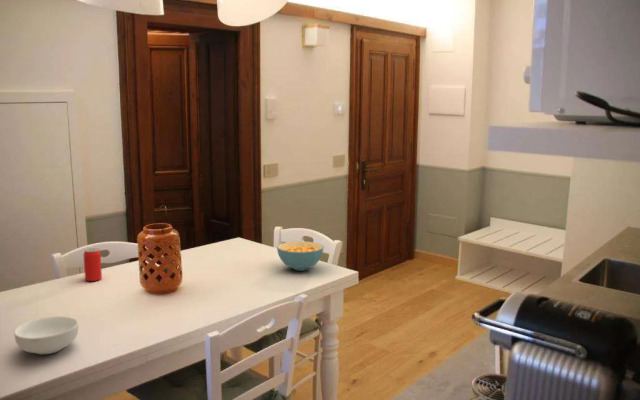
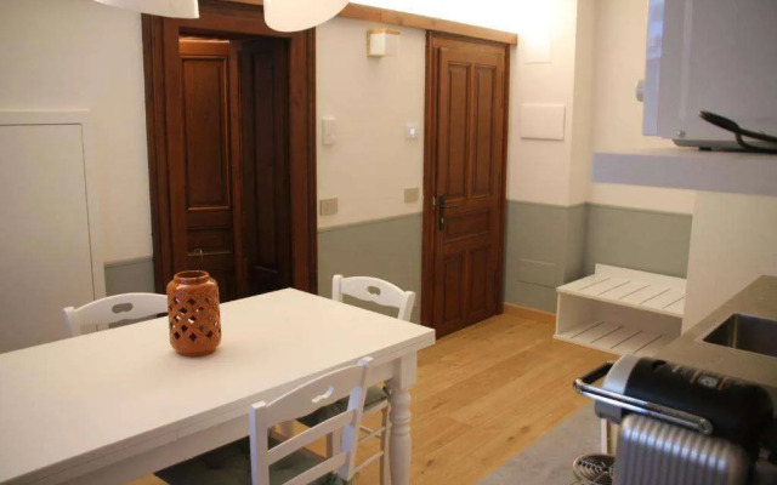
- cereal bowl (47, 337)
- beverage can (92, 264)
- cereal bowl (300, 257)
